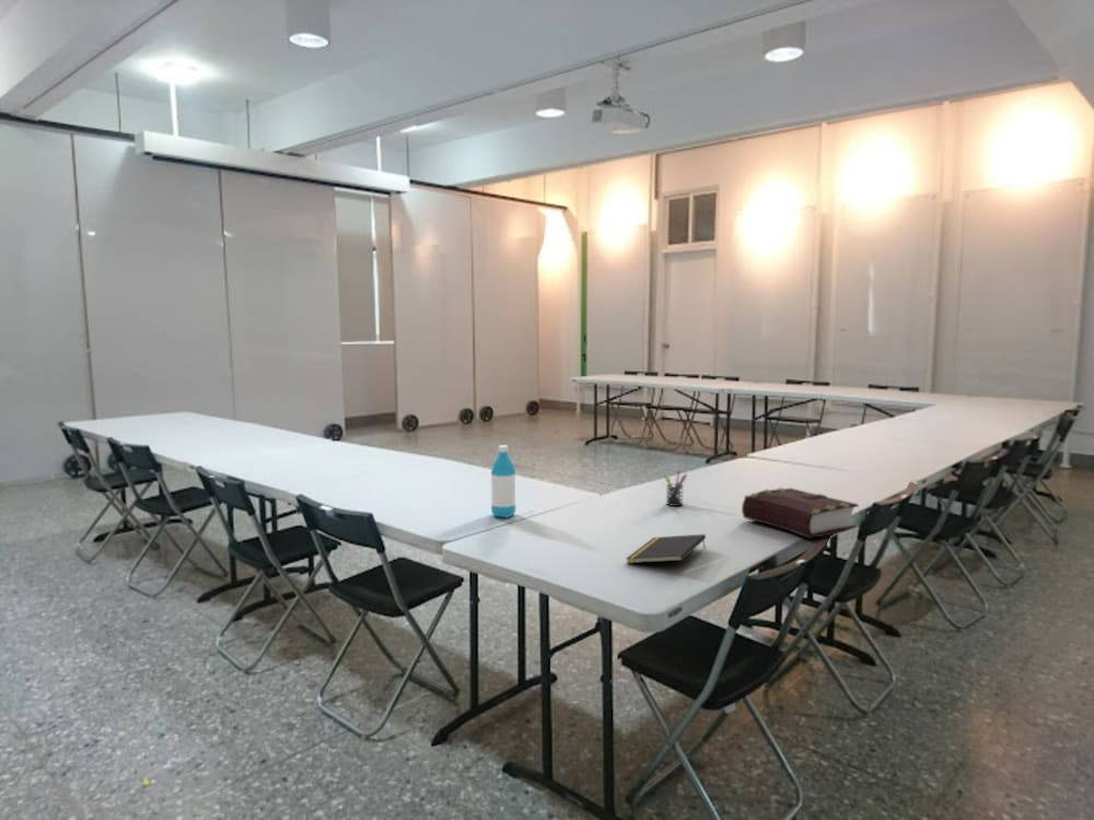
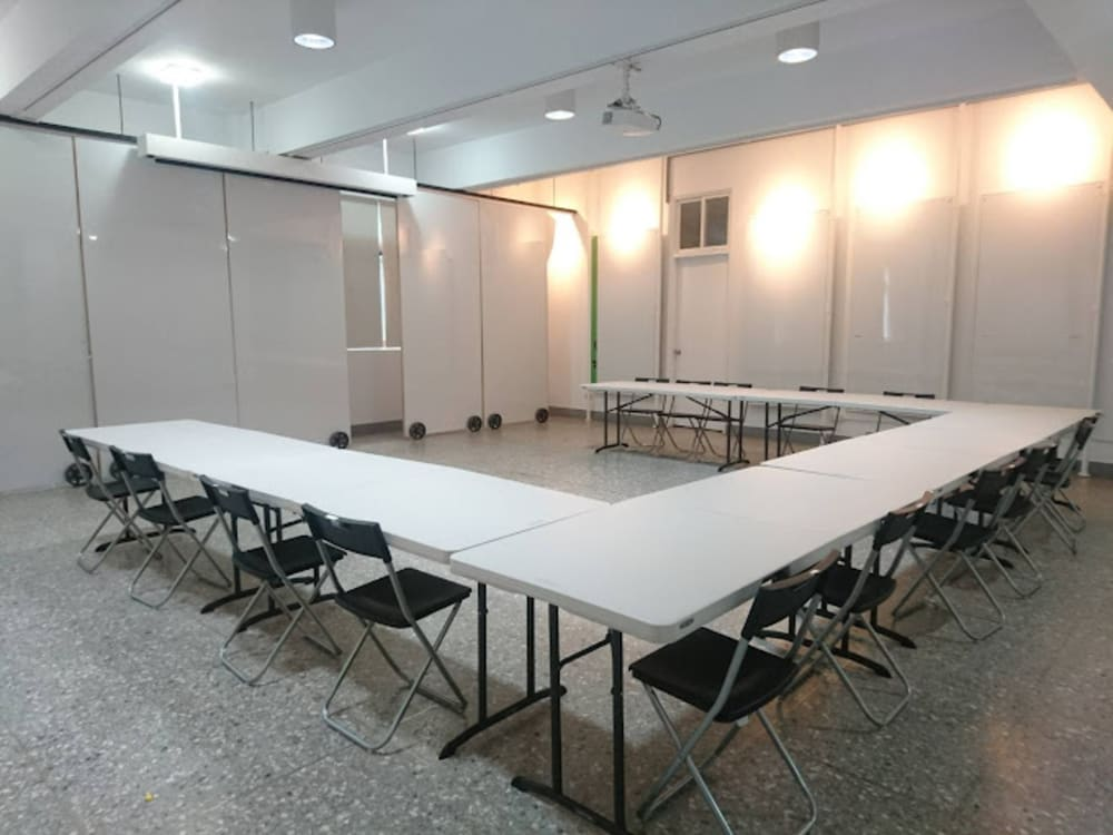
- book (799, 511)
- water bottle (503, 480)
- notepad (666, 548)
- pen holder (673, 487)
